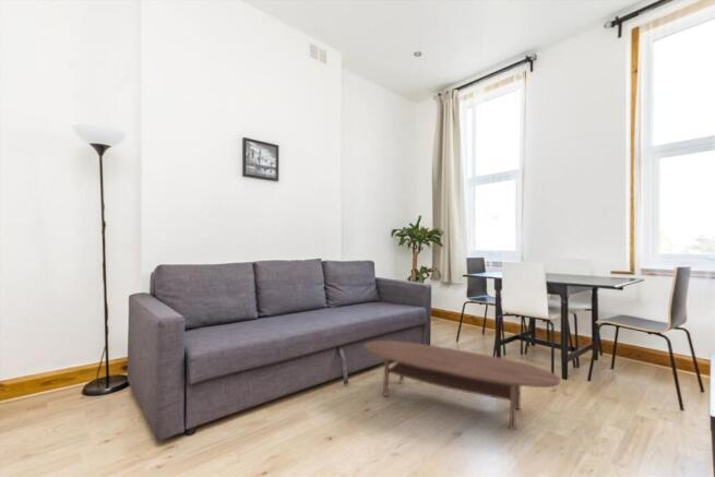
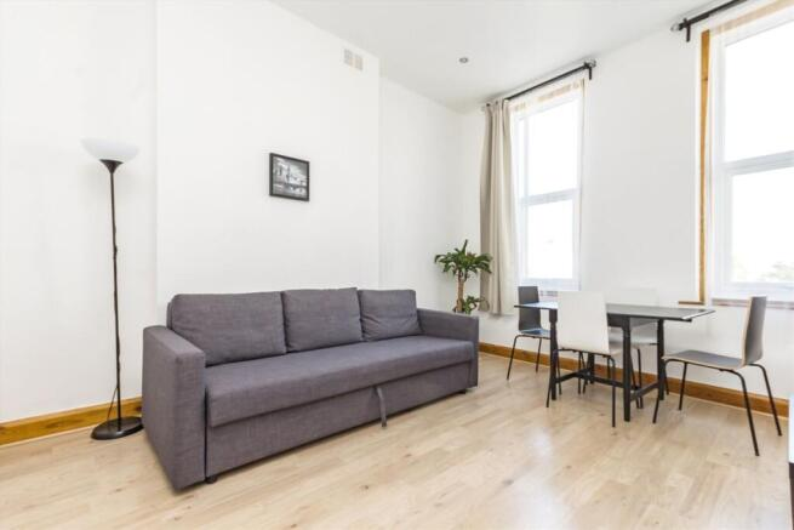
- coffee table (449, 380)
